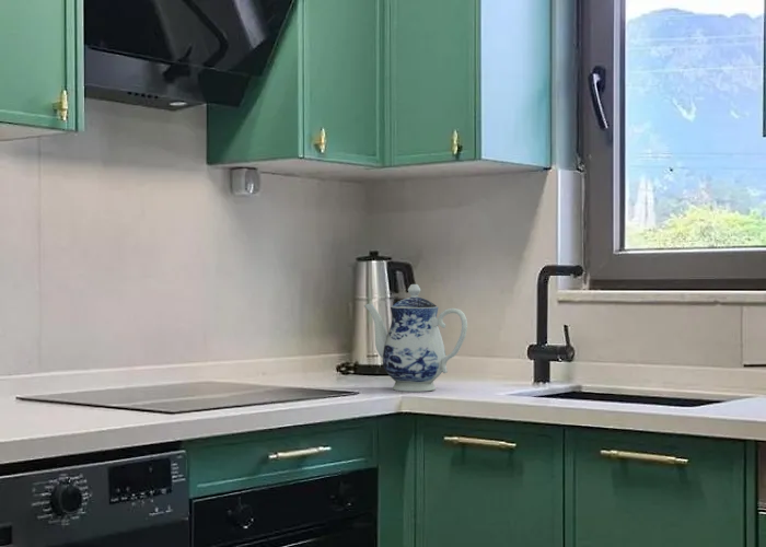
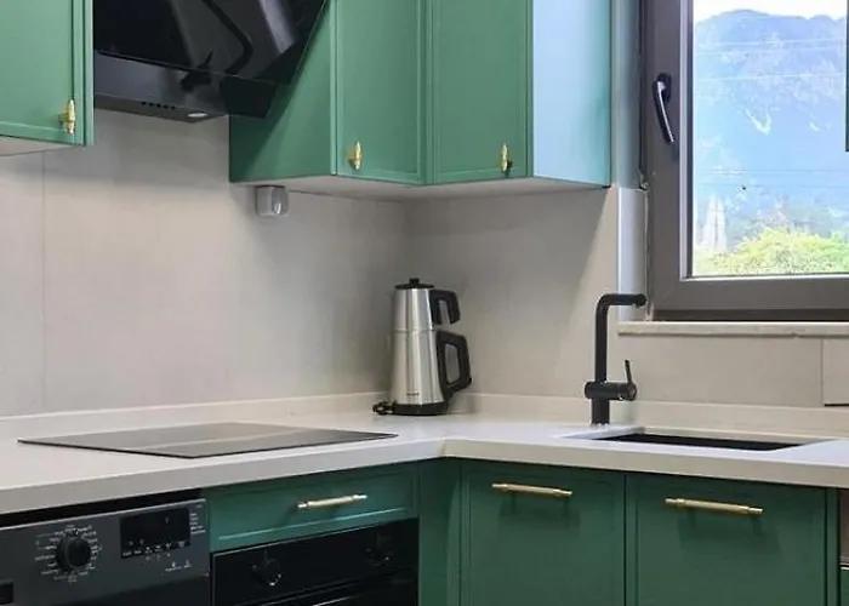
- teapot (414, 336)
